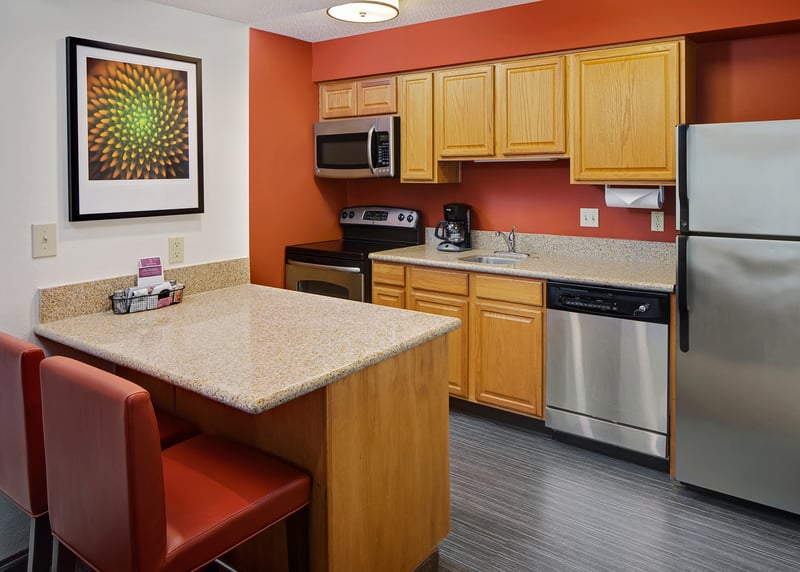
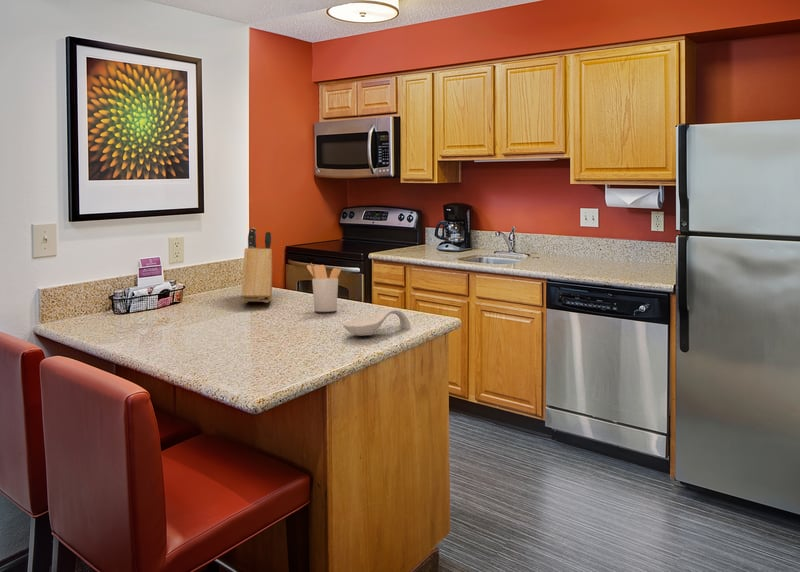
+ knife block (257, 263)
+ utensil holder (322, 286)
+ spoon rest (377, 321)
